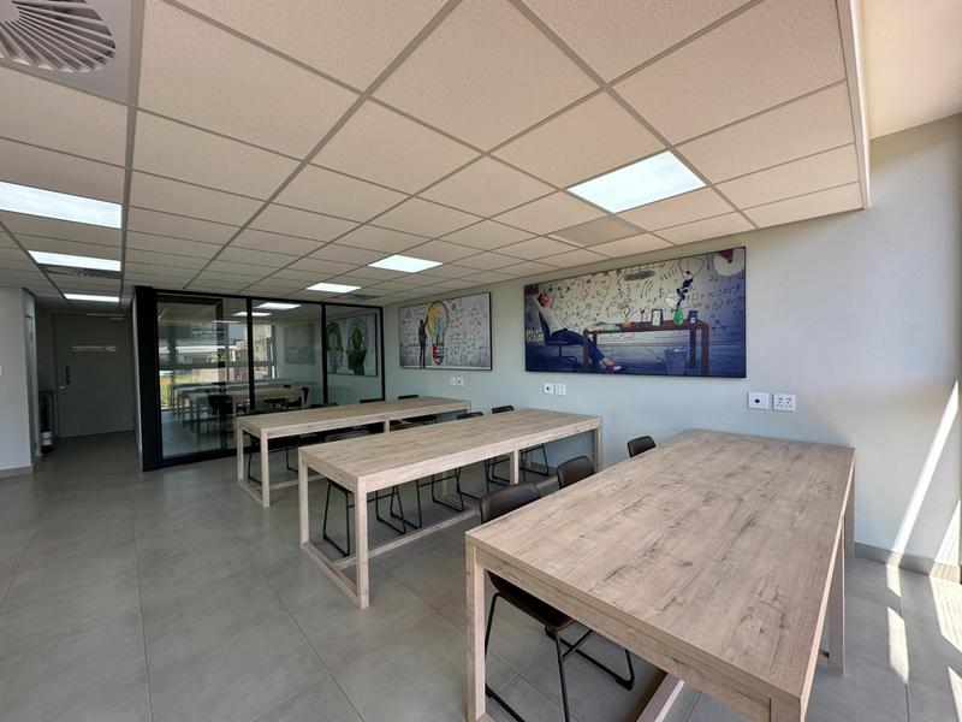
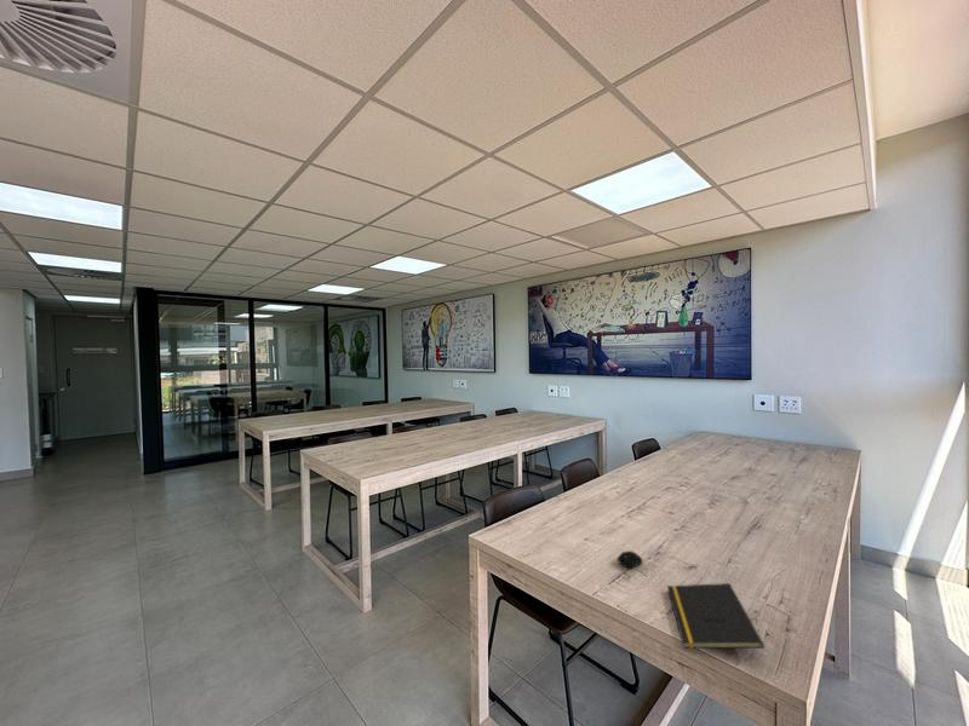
+ notepad (709, 612)
+ computer mouse (629, 560)
